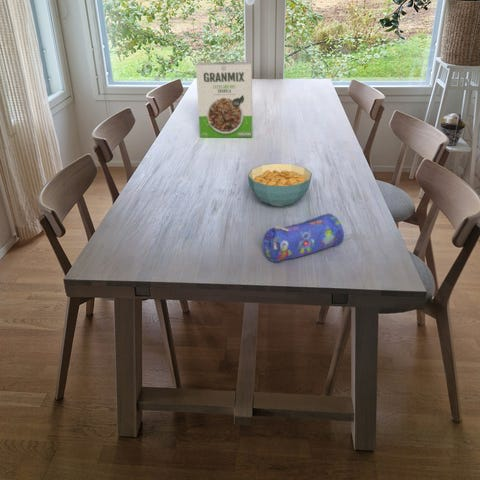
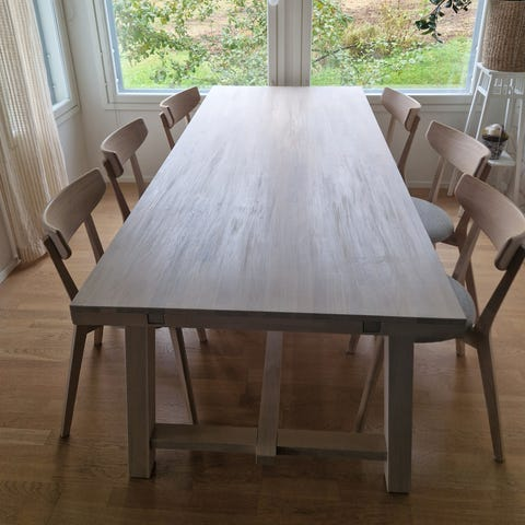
- cereal box (225, 100)
- pencil case (303, 236)
- cereal bowl (279, 188)
